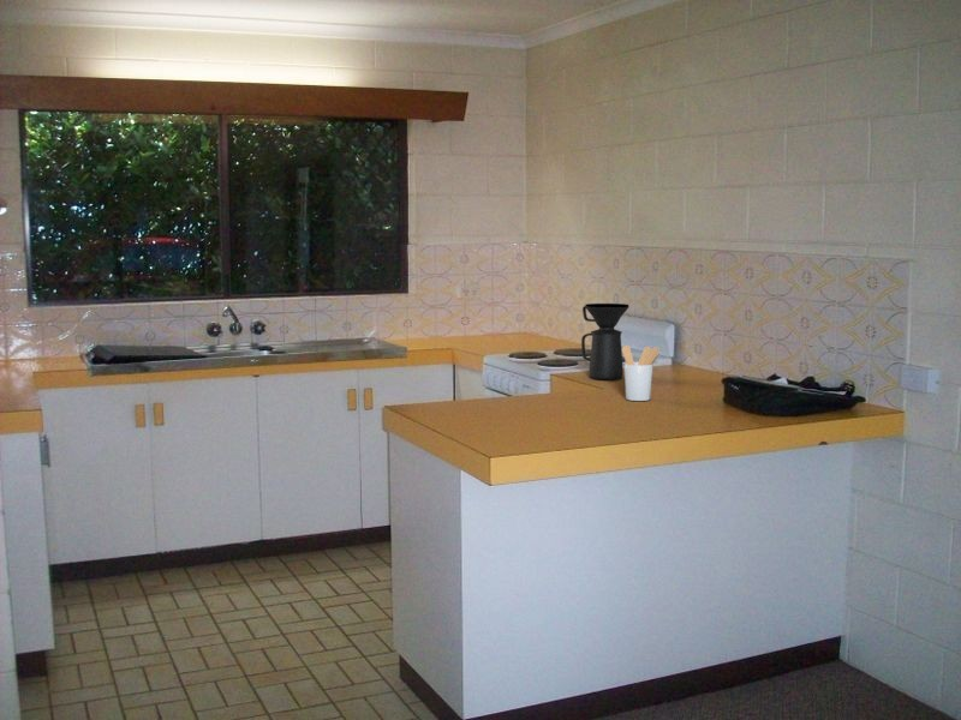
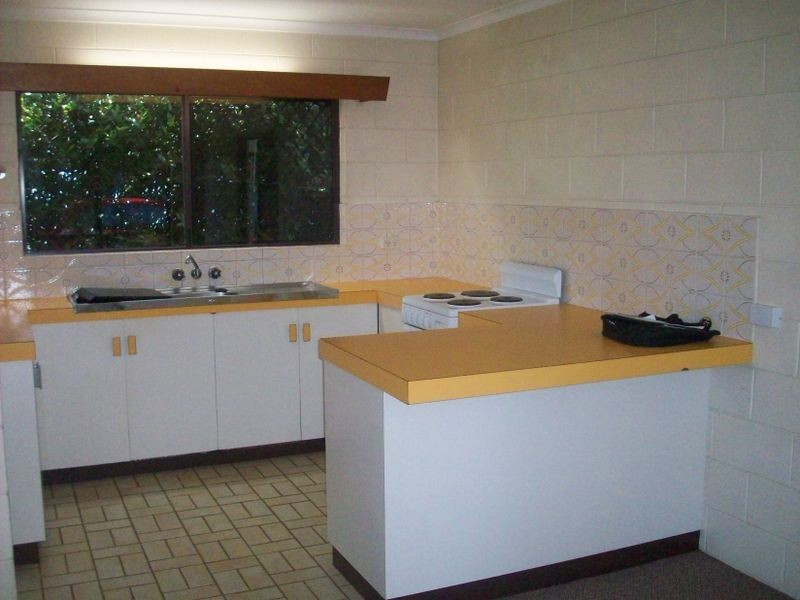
- coffee maker (605, 341)
- utensil holder (641, 372)
